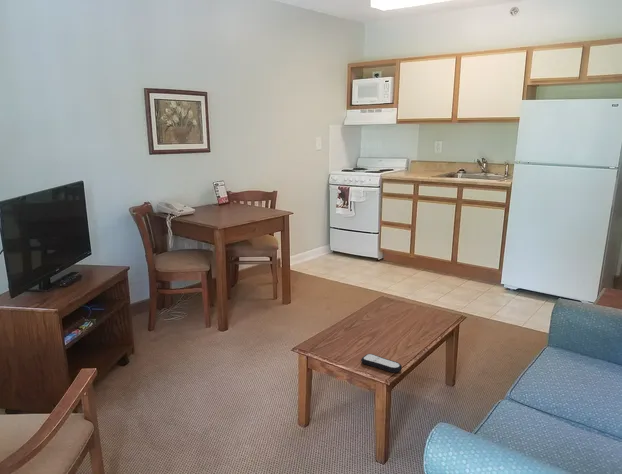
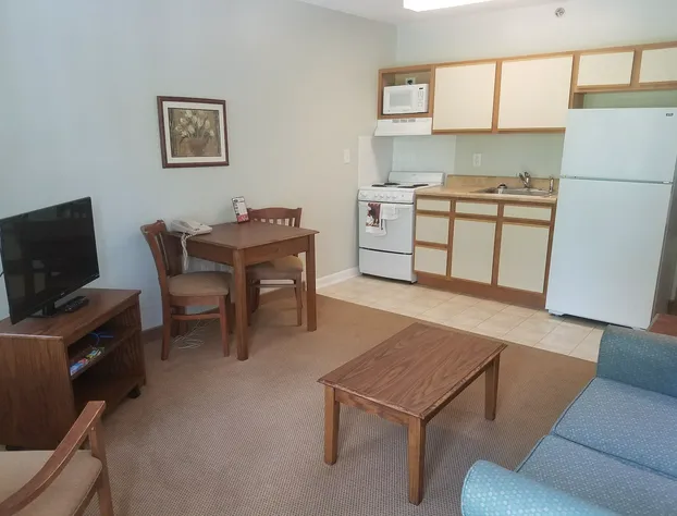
- remote control (381, 362)
